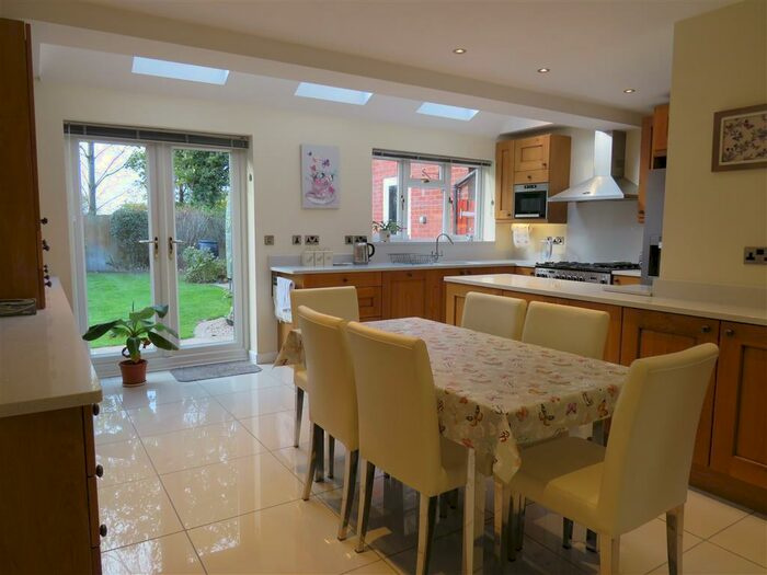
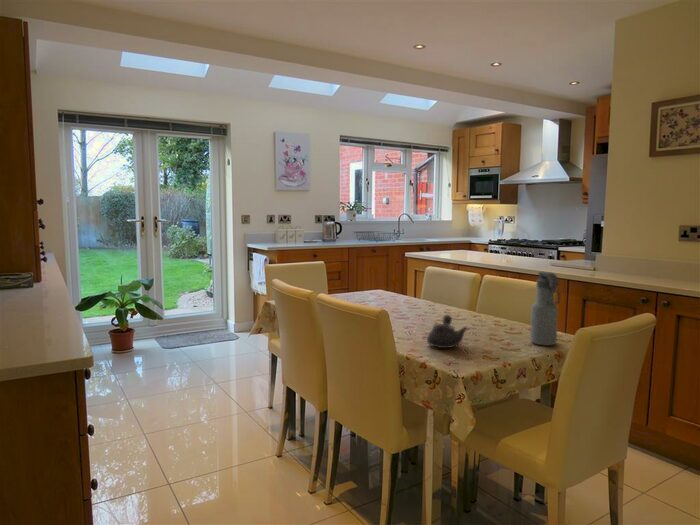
+ teapot (446, 331)
+ water bottle (545, 307)
